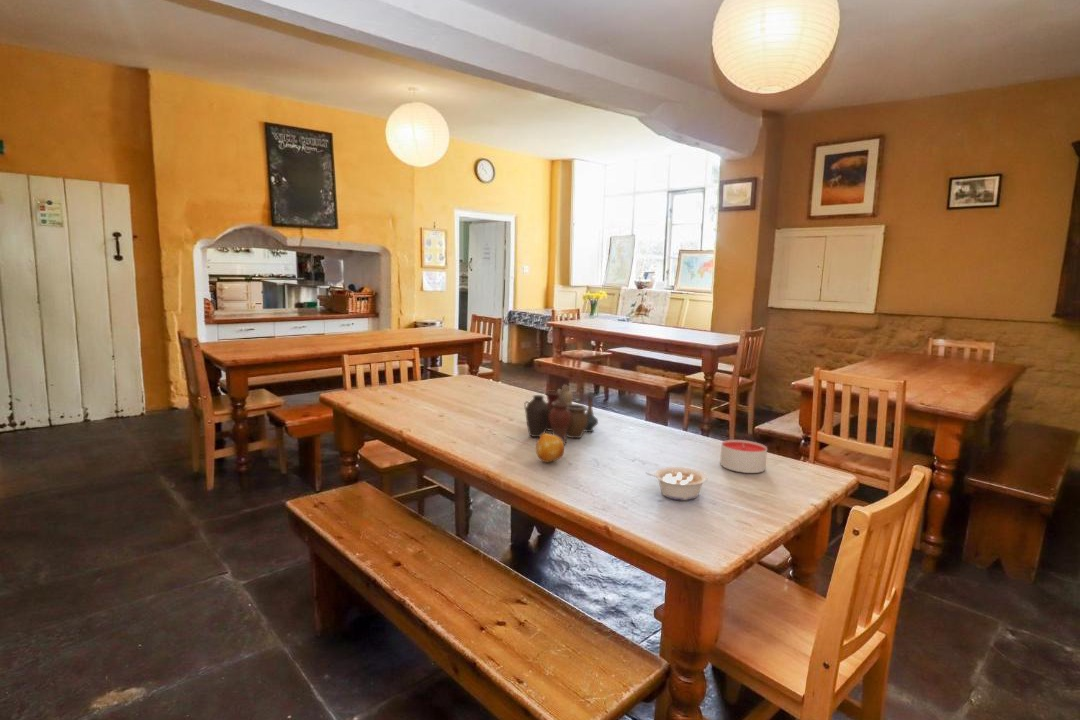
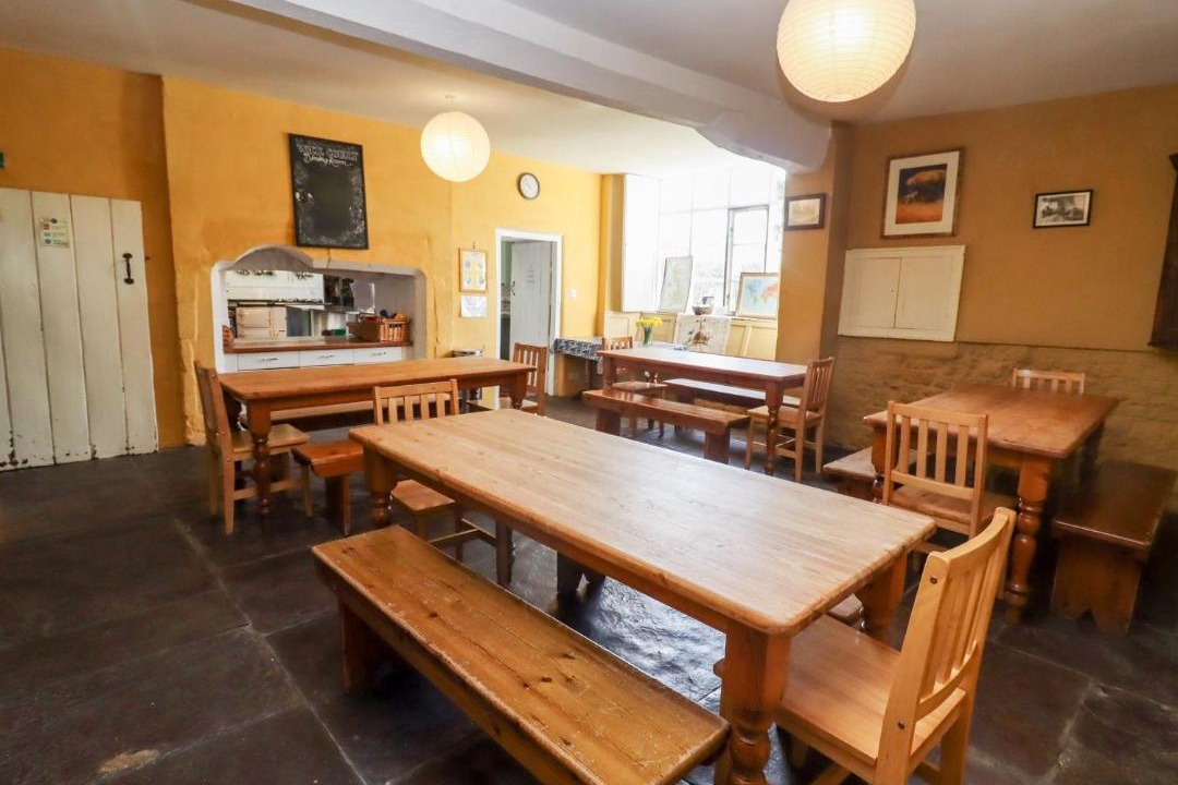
- vase (563, 412)
- candle (743, 455)
- legume (679, 483)
- fruit (549, 448)
